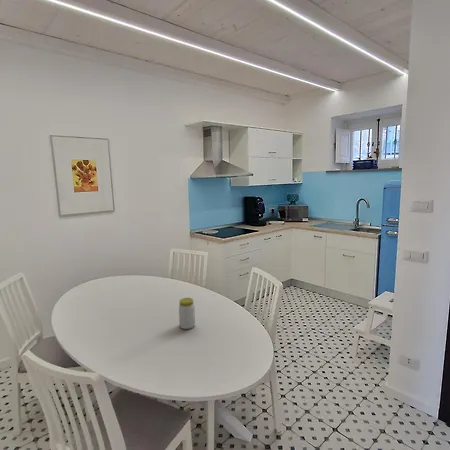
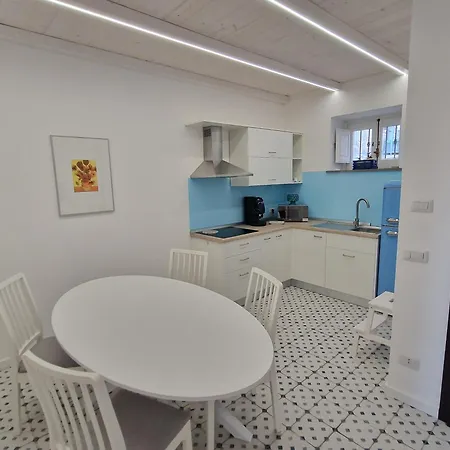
- jar (186, 313)
